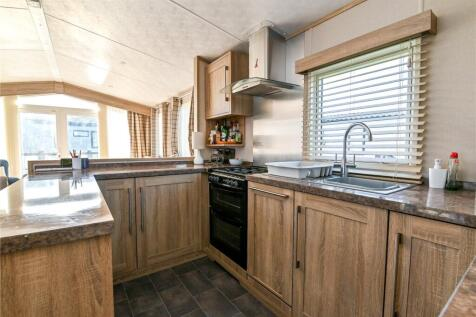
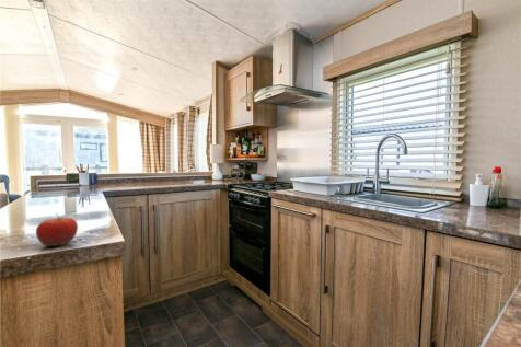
+ fruit (57, 229)
